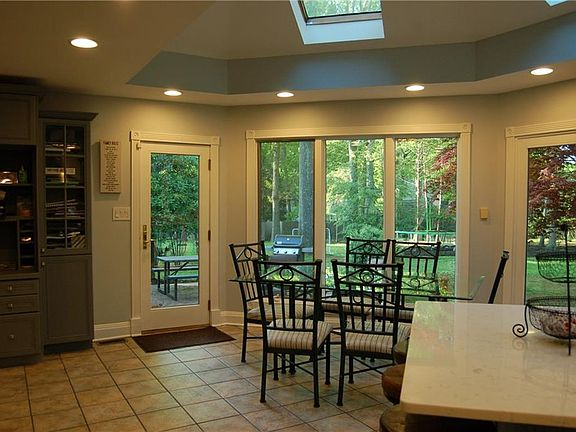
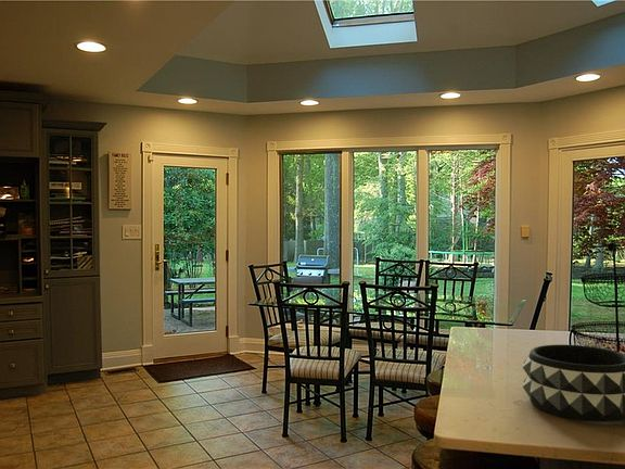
+ decorative bowl (579, 379)
